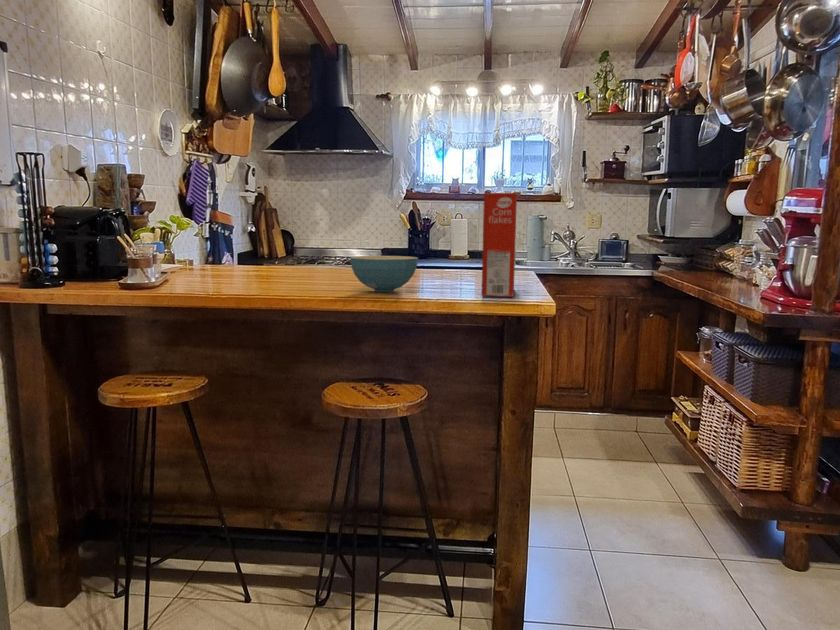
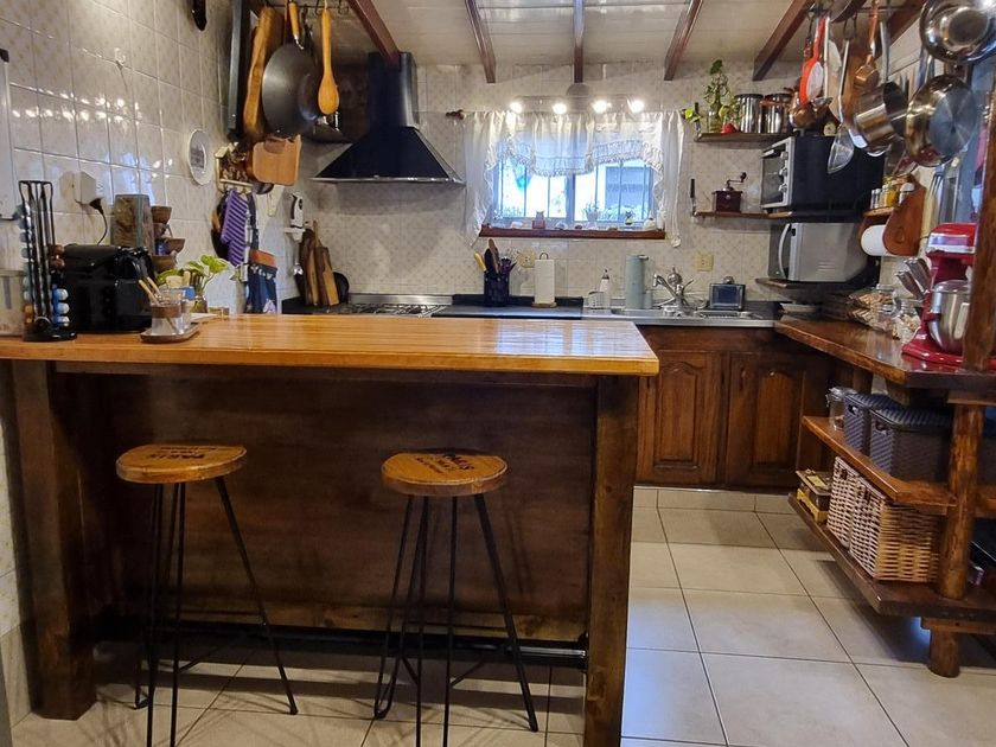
- cereal bowl (384, 274)
- cereal box (499, 244)
